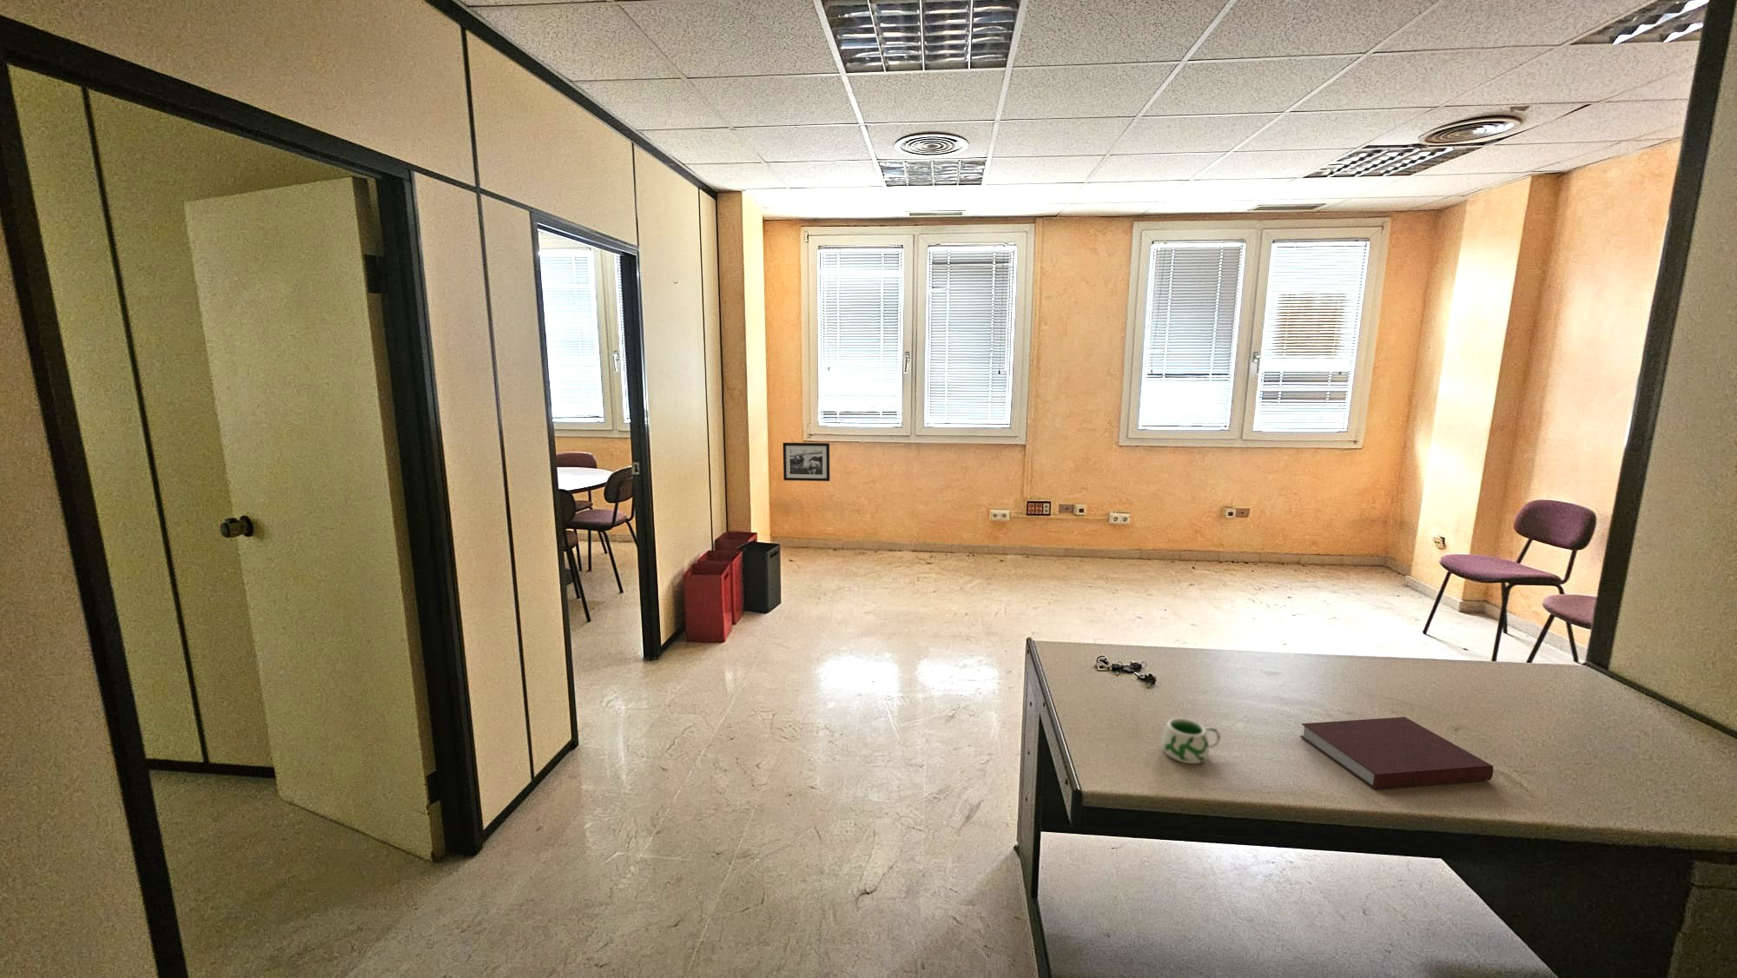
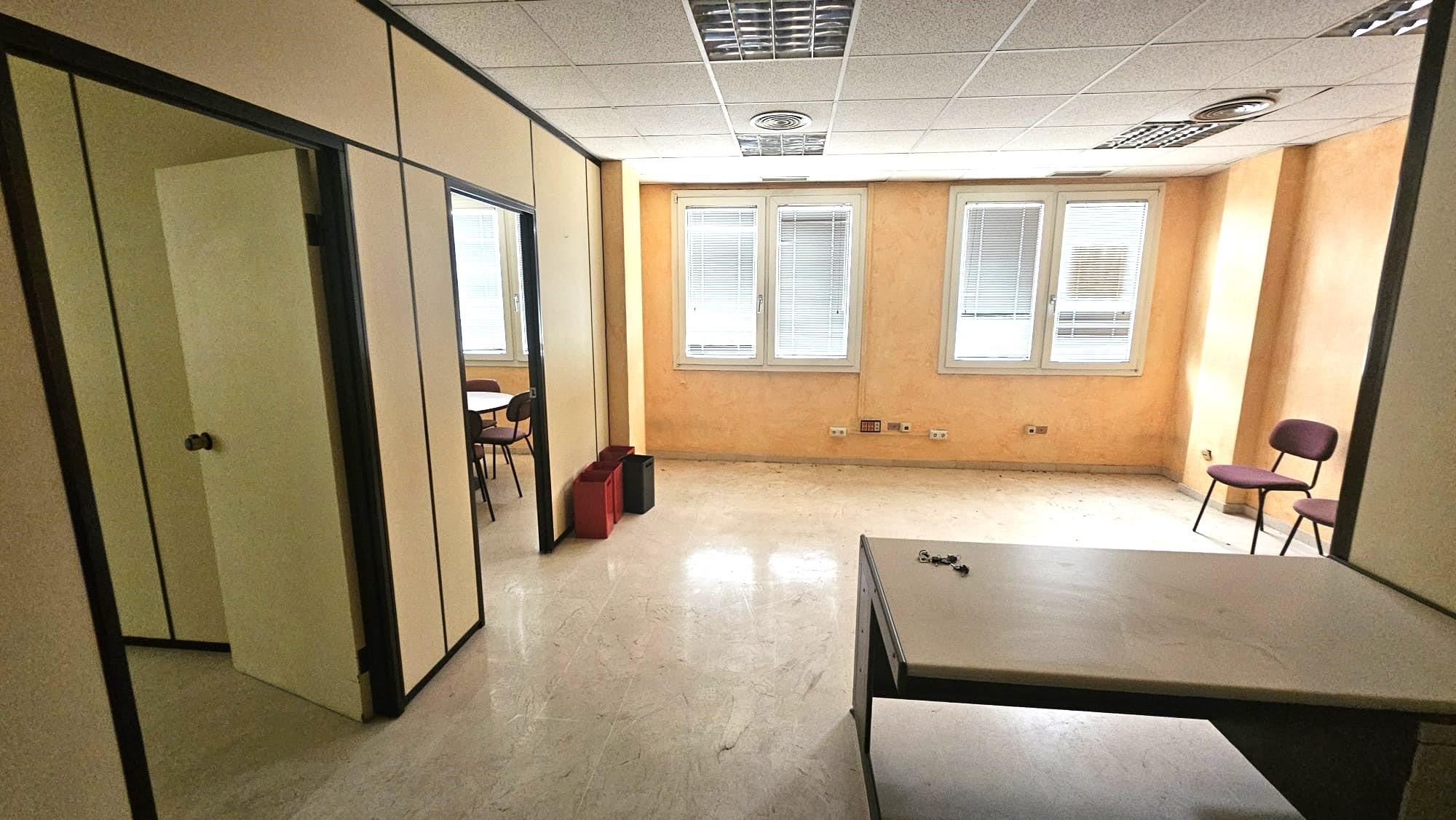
- notebook (1391, 750)
- picture frame (806, 462)
- mug (1192, 739)
